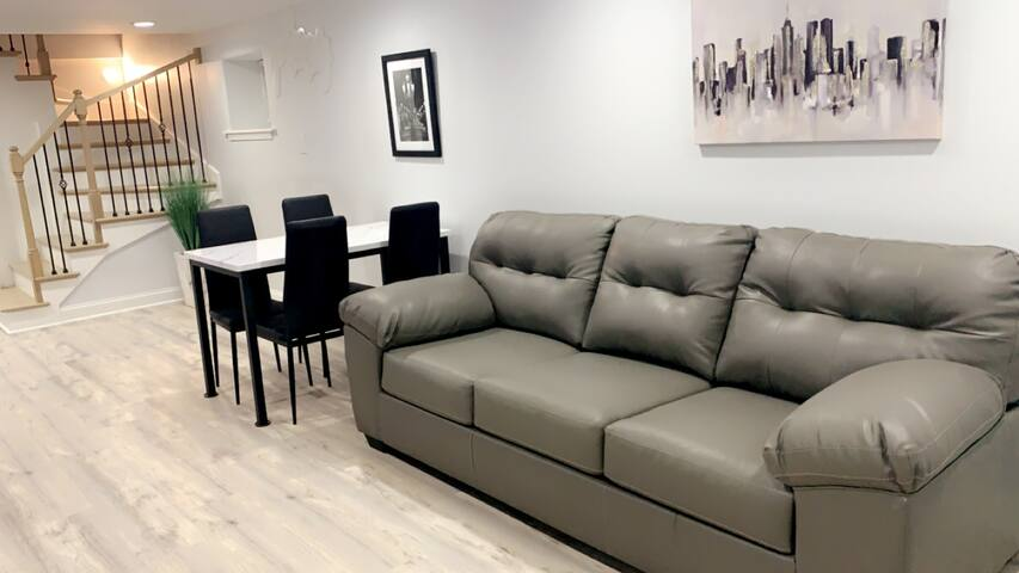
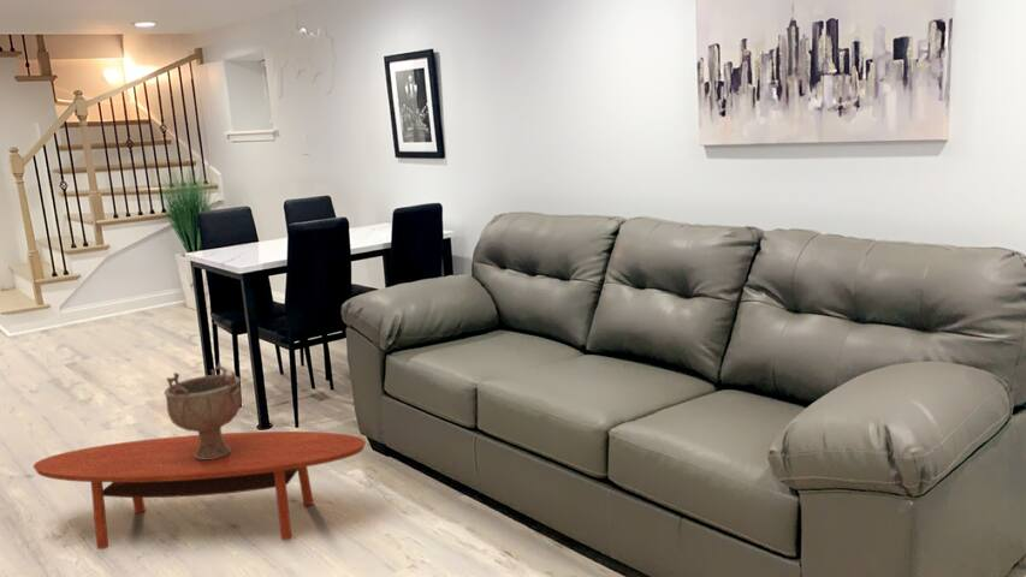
+ decorative bowl (207, 412)
+ coffee table (204, 488)
